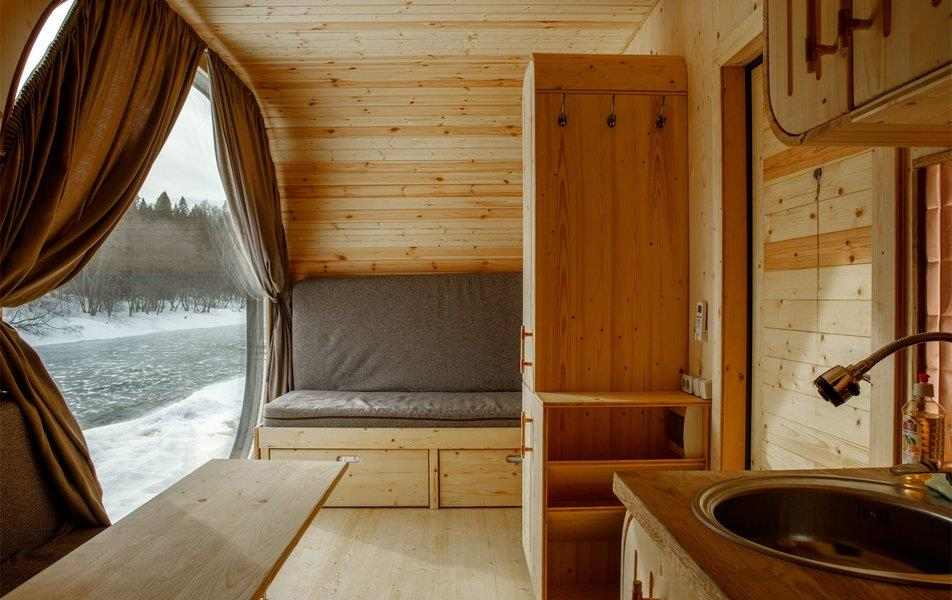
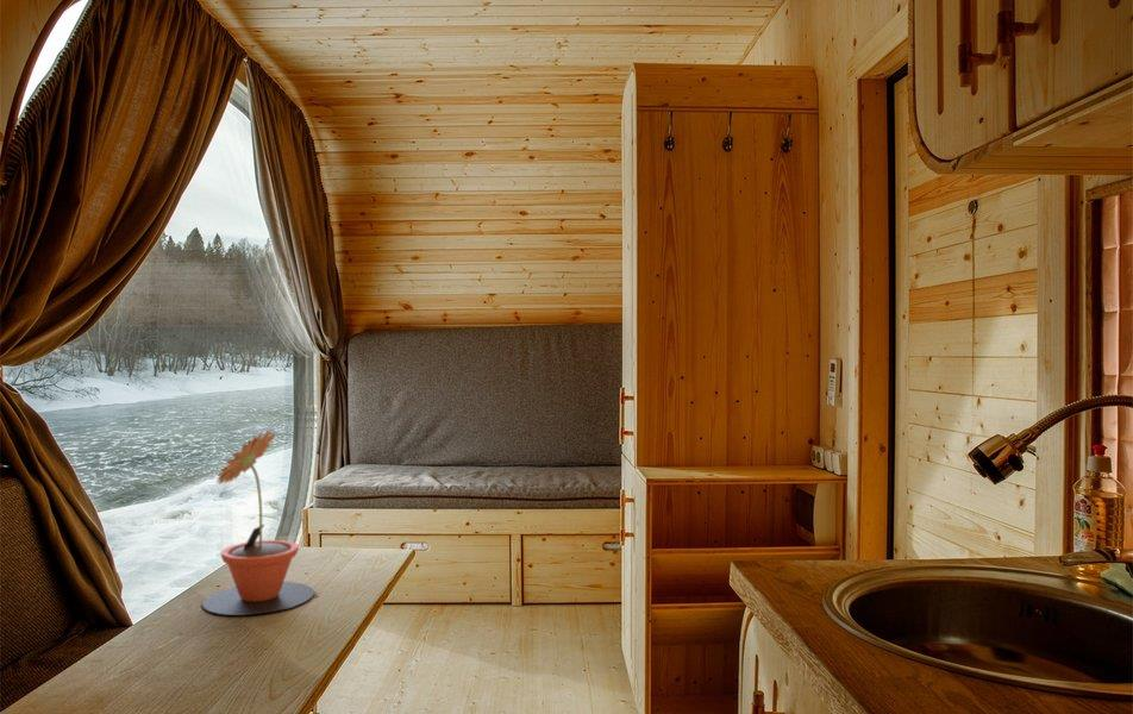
+ potted plant (261, 513)
